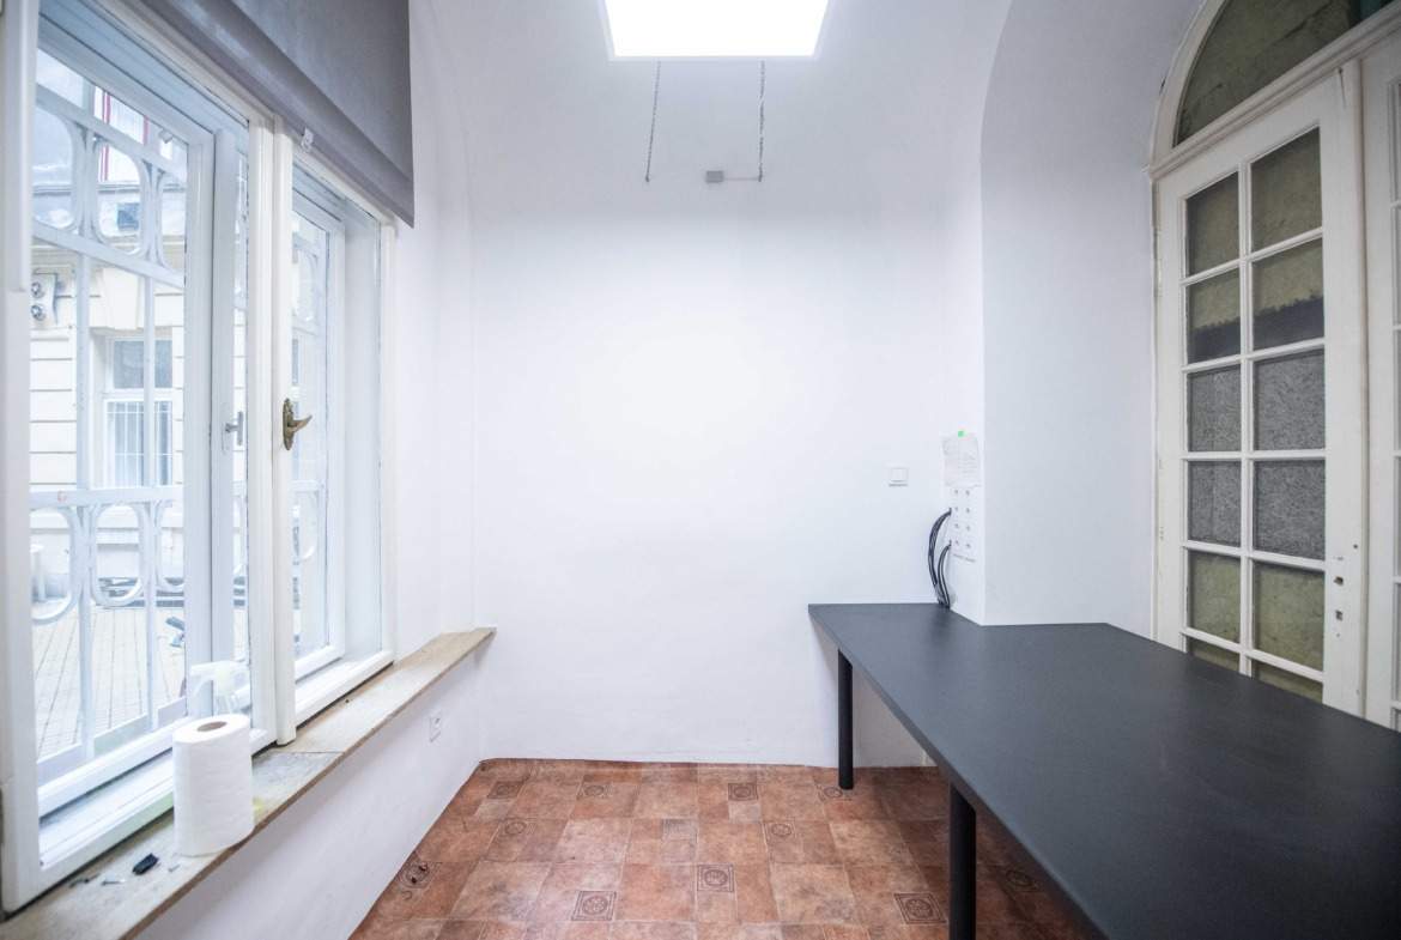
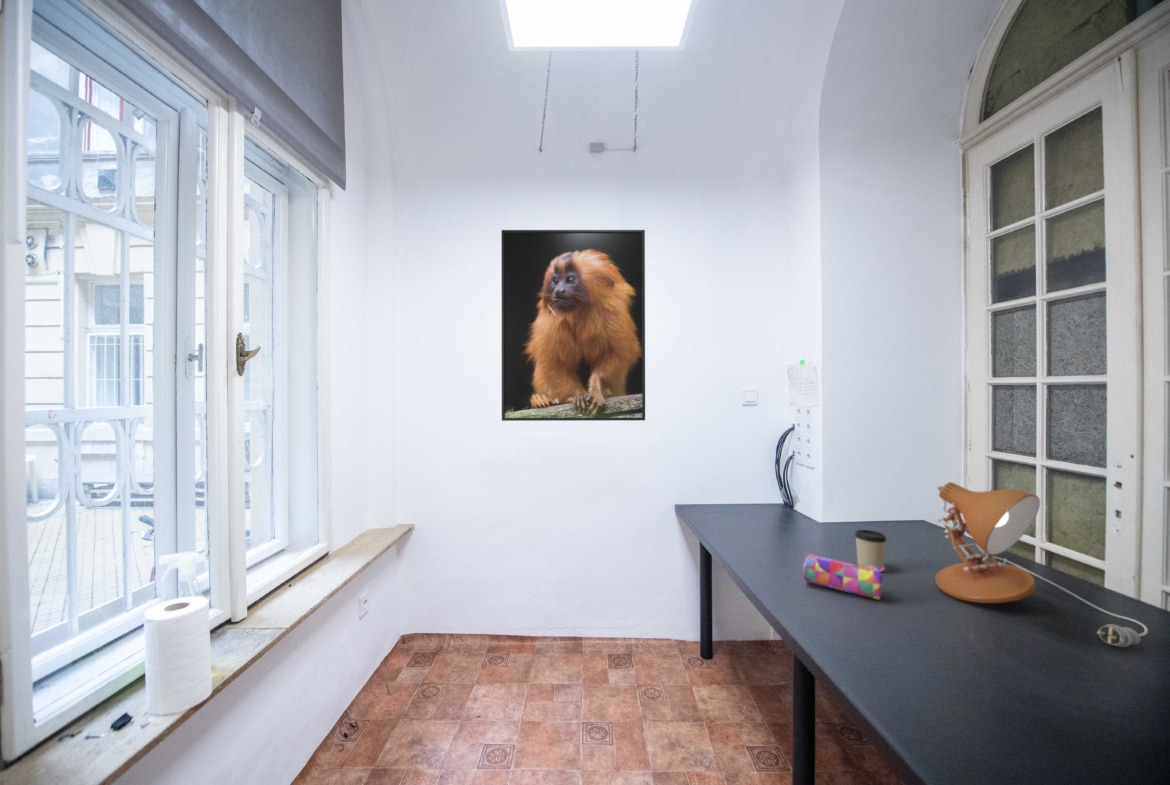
+ cup (870, 550)
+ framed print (573, 325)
+ desk lamp (1020, 537)
+ pencil case (842, 574)
